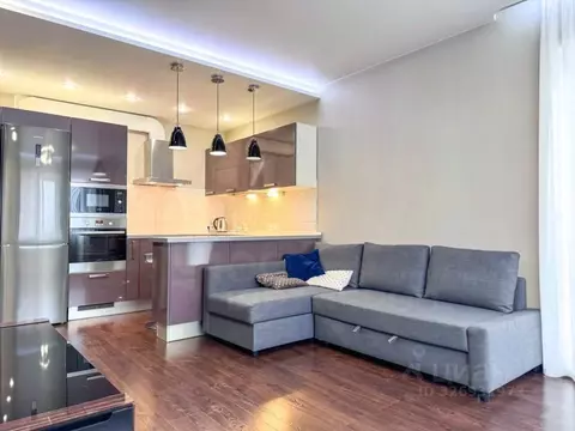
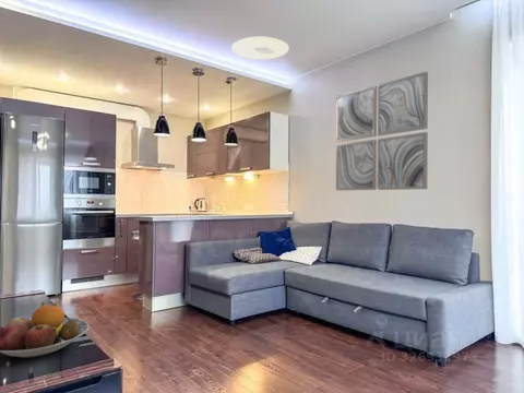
+ fruit bowl (38, 329)
+ ceiling light (260, 46)
+ wall art (376, 135)
